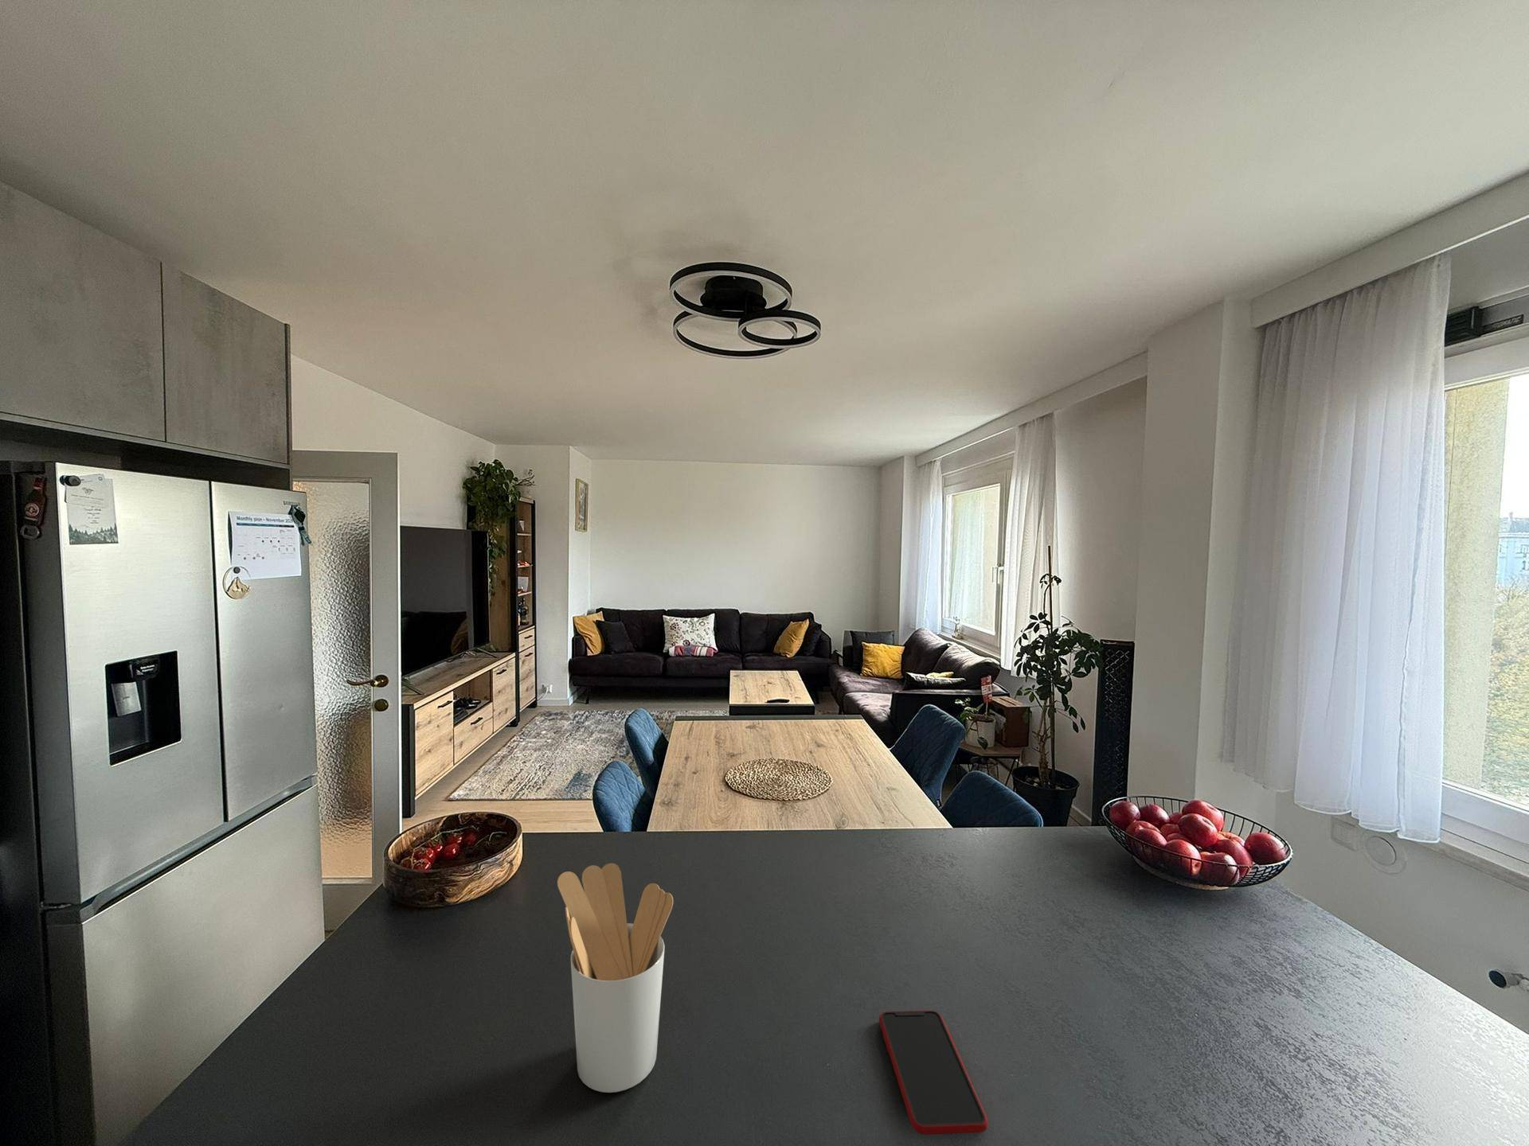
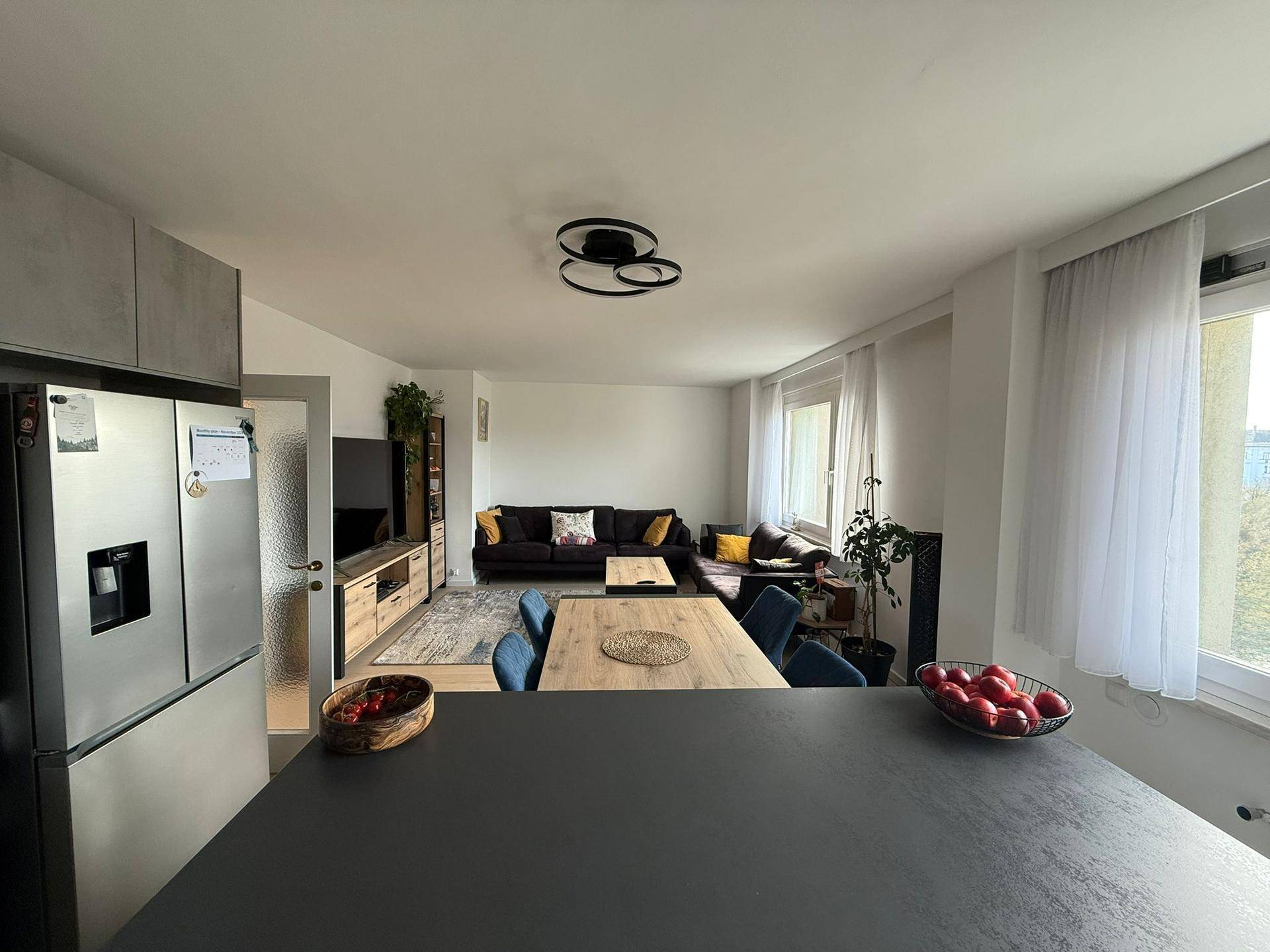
- utensil holder (608, 965)
- smartphone (928, 1065)
